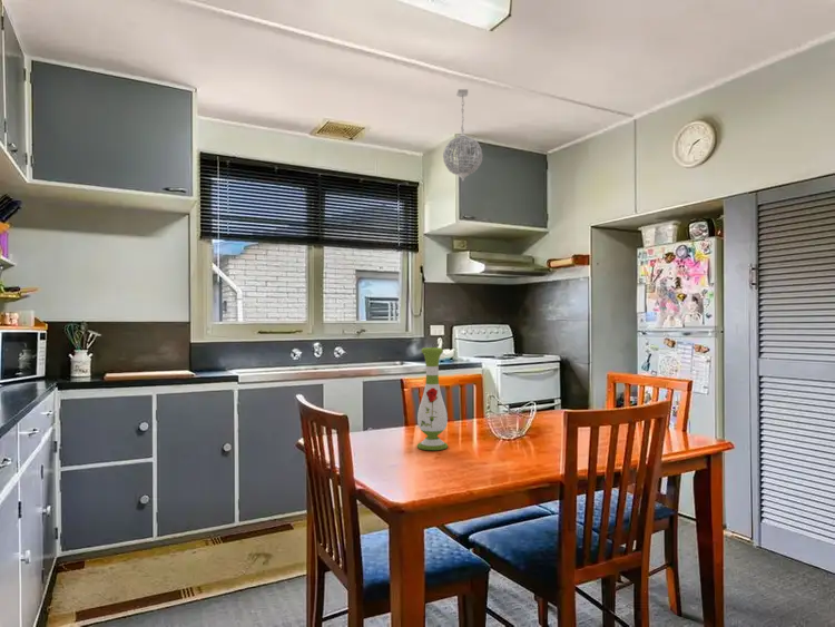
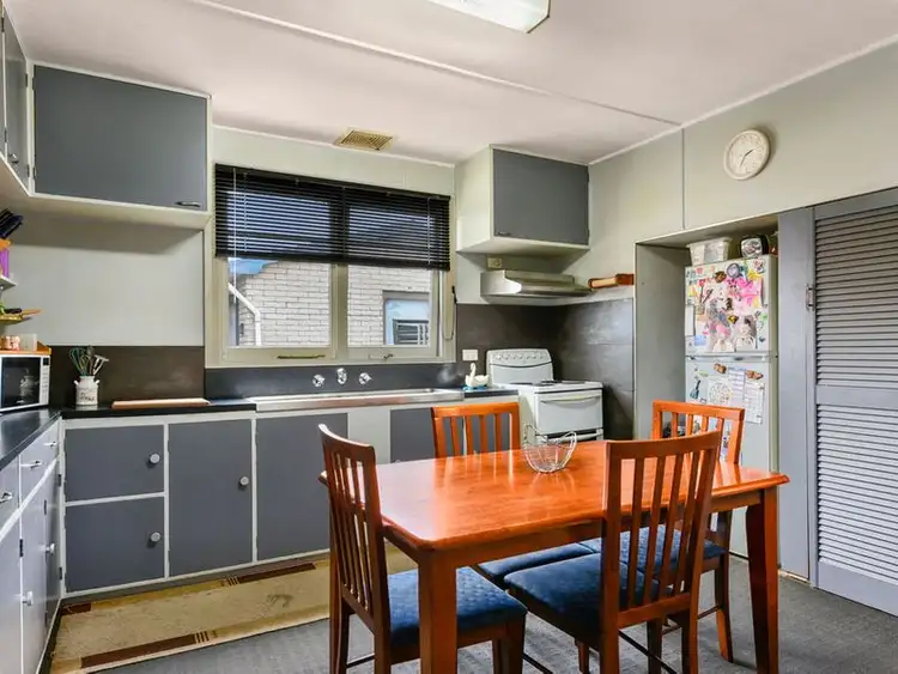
- pendant light (462, 136)
- vase (432, 396)
